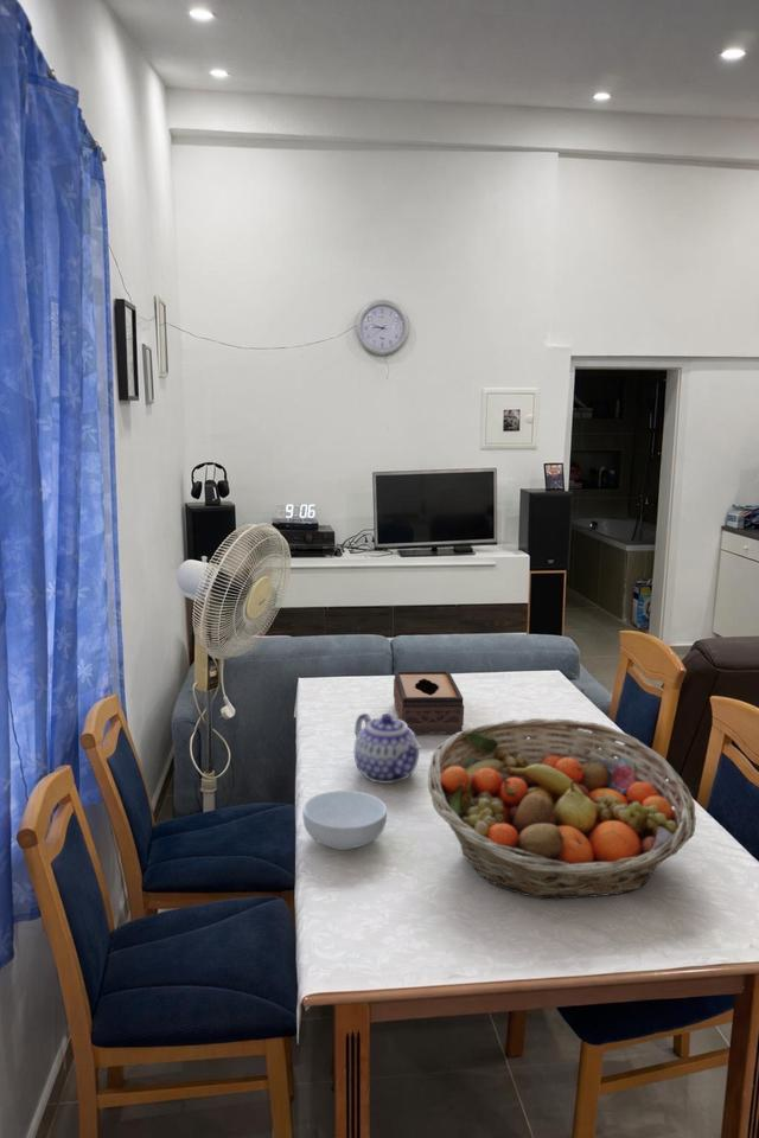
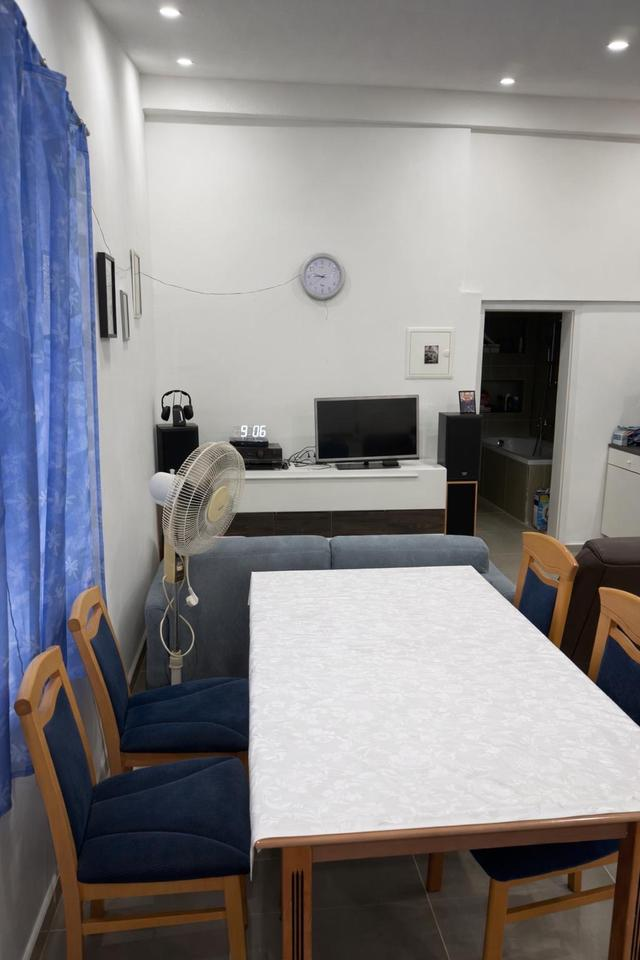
- cereal bowl (344, 824)
- teapot (385, 744)
- tissue box (426, 701)
- fruit basket (556, 804)
